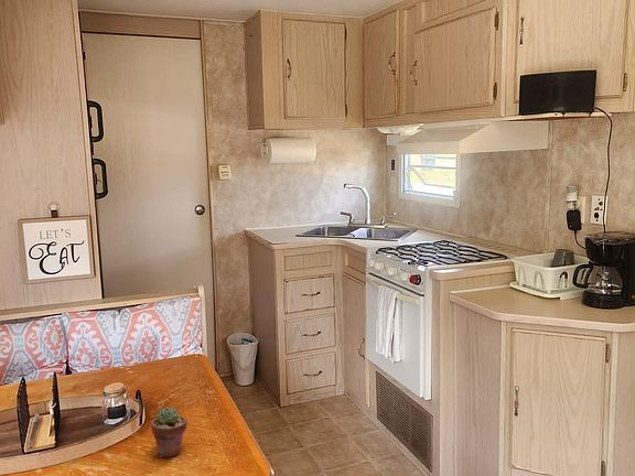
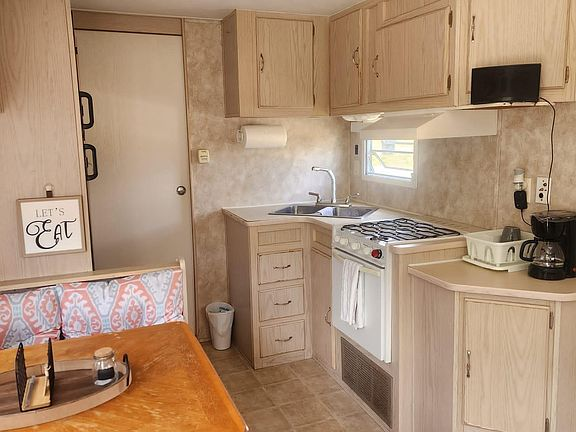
- potted succulent (169, 430)
